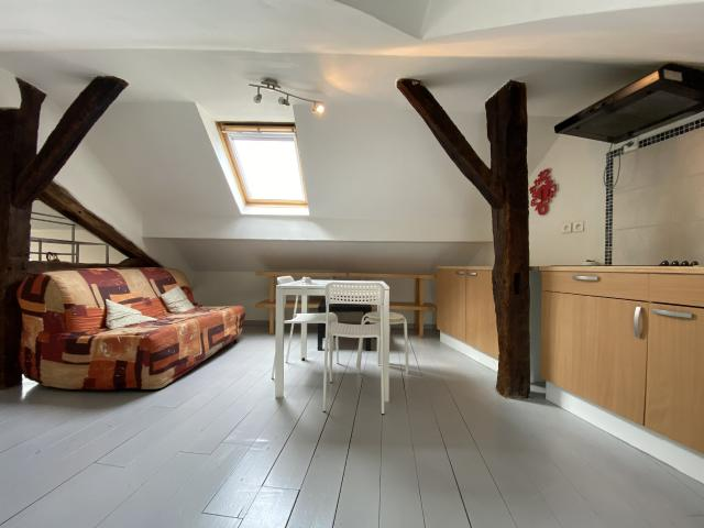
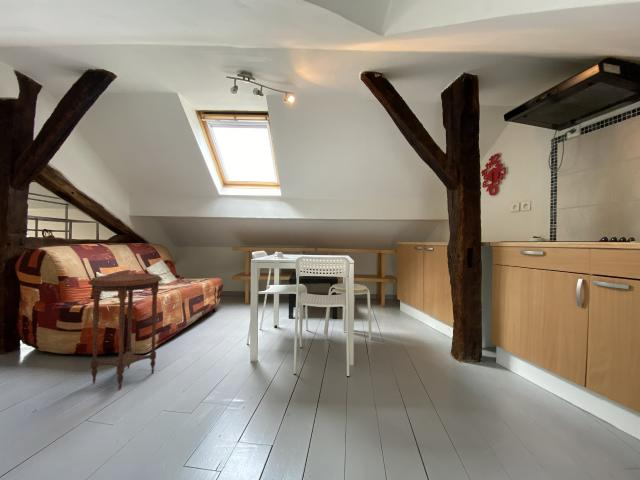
+ side table (123, 327)
